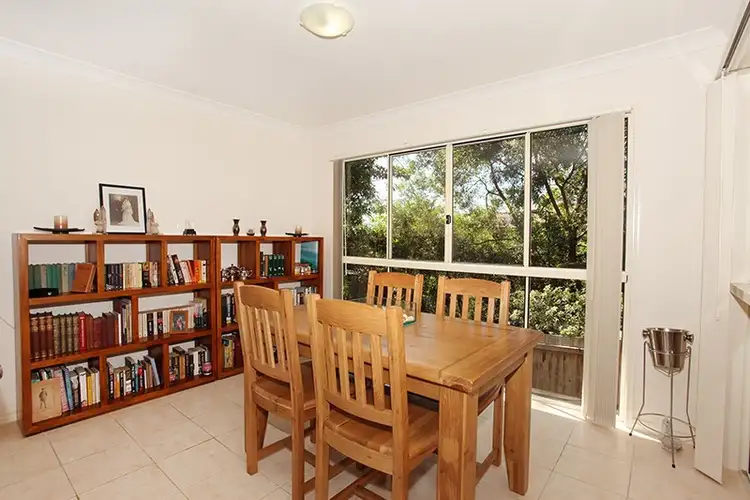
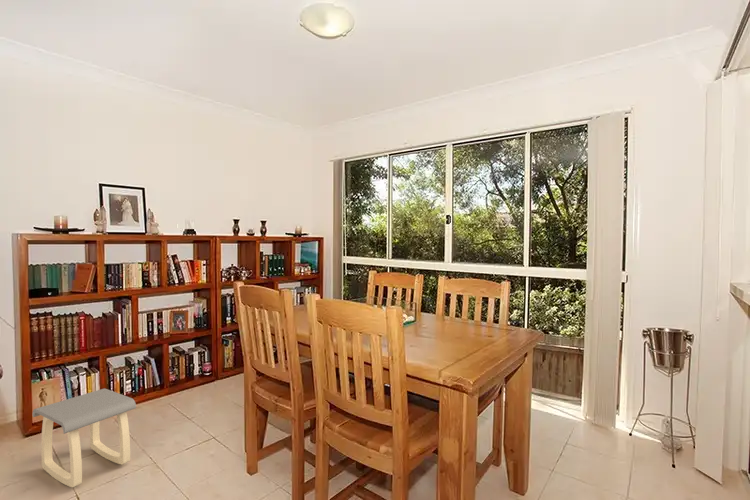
+ stool (90, 435)
